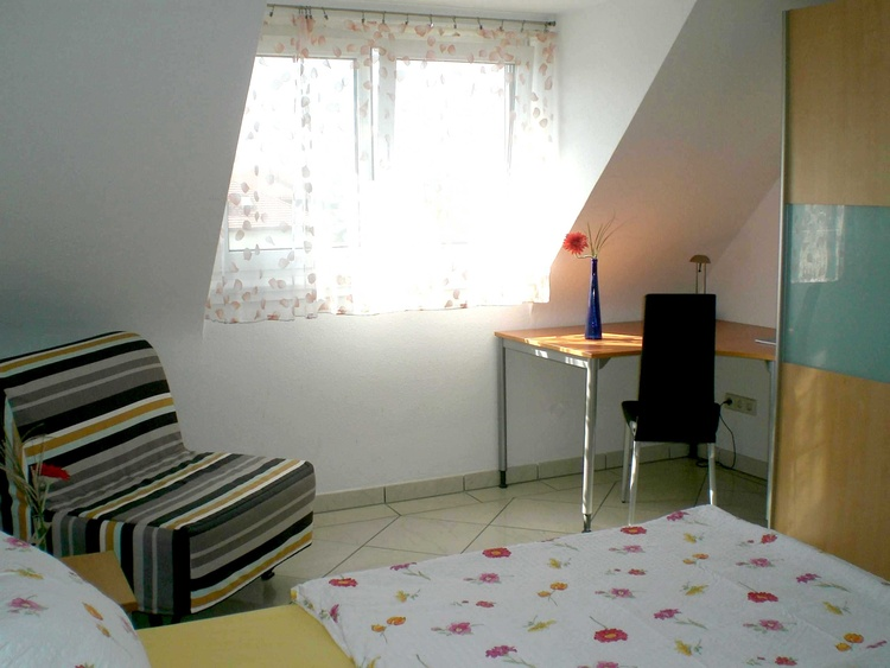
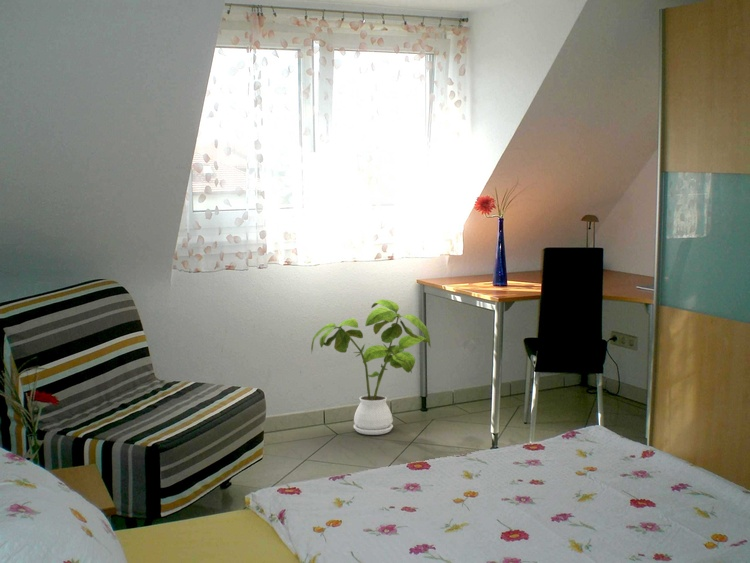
+ house plant (385, 366)
